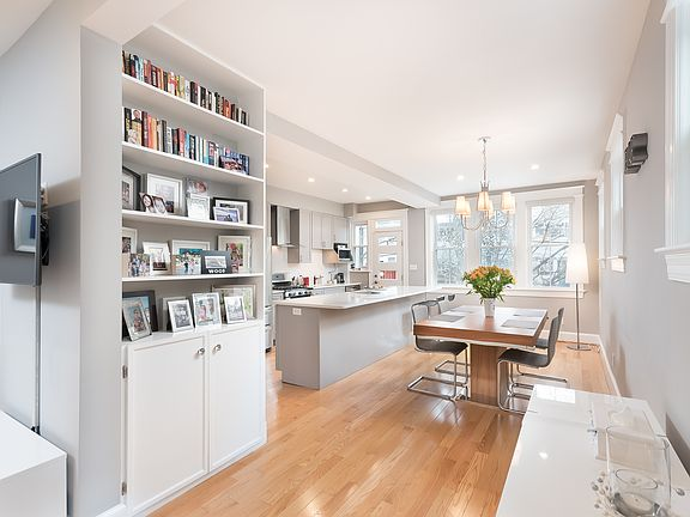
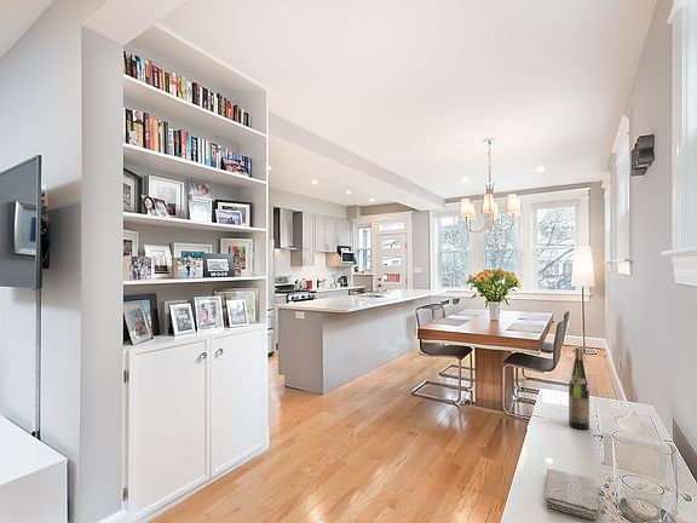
+ washcloth (570, 490)
+ wine bottle (578, 386)
